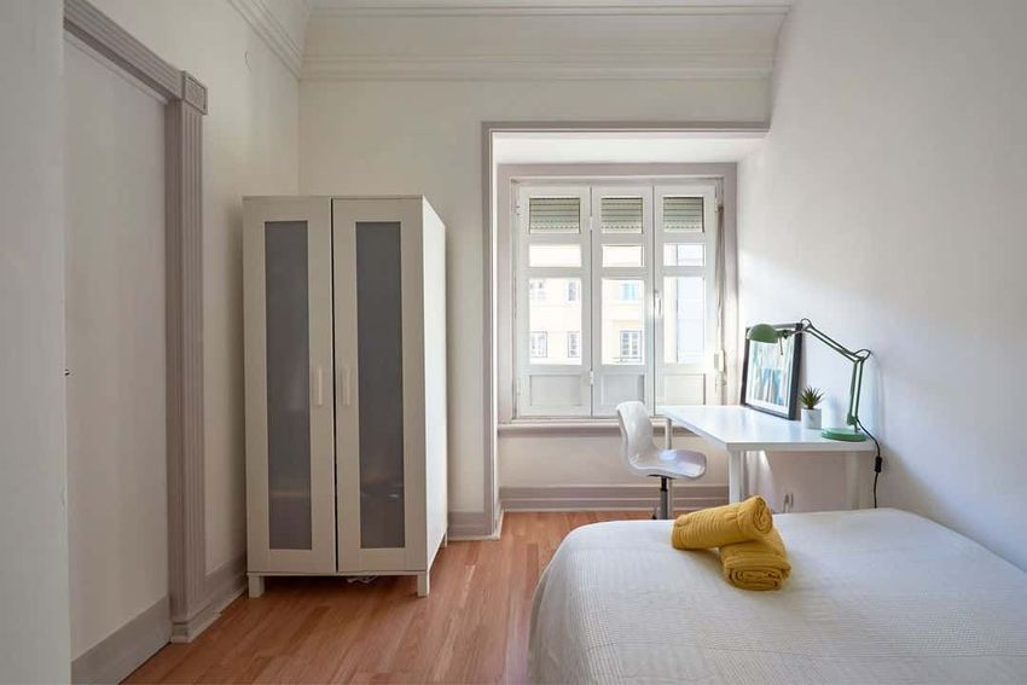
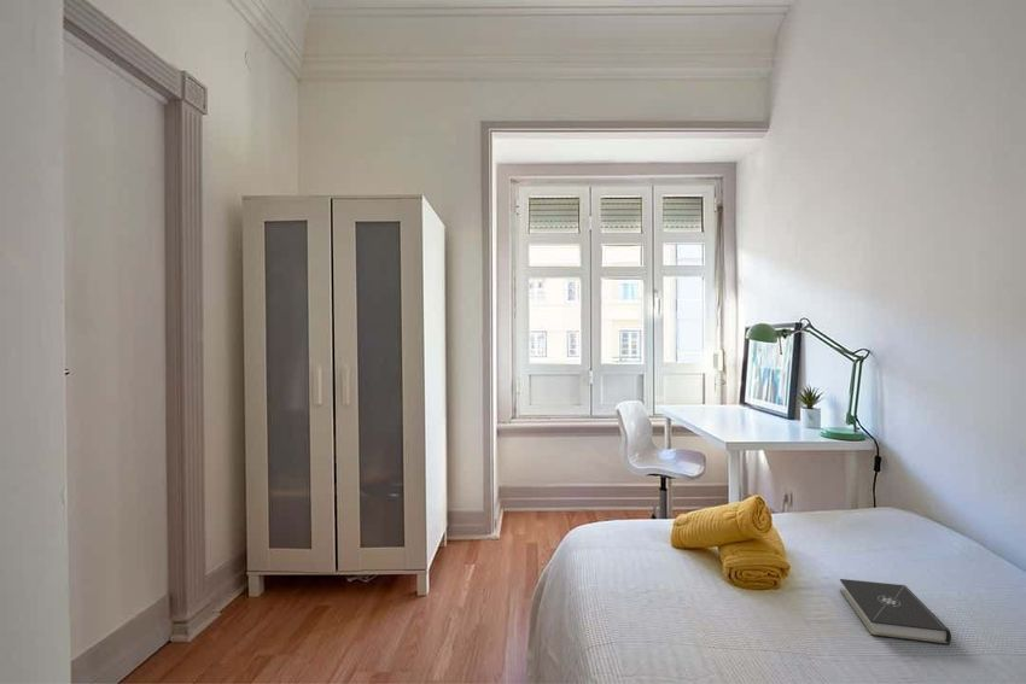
+ book (890, 608)
